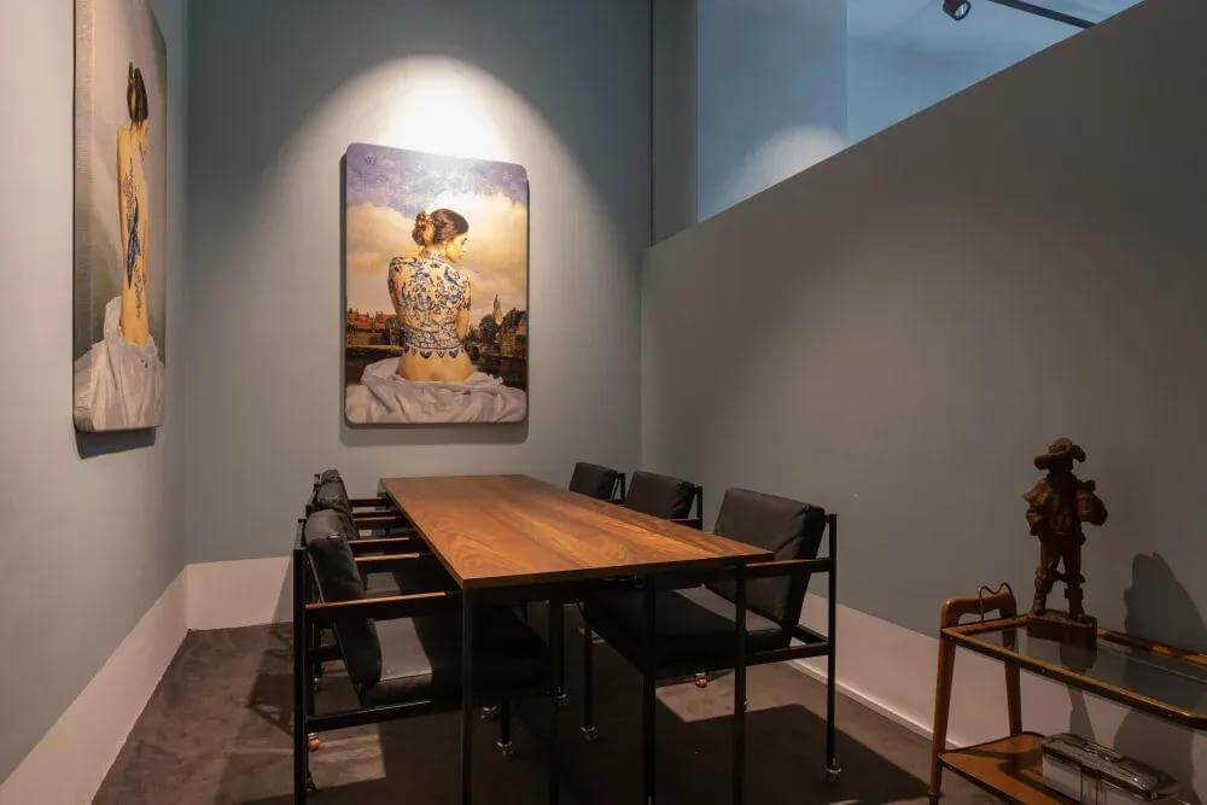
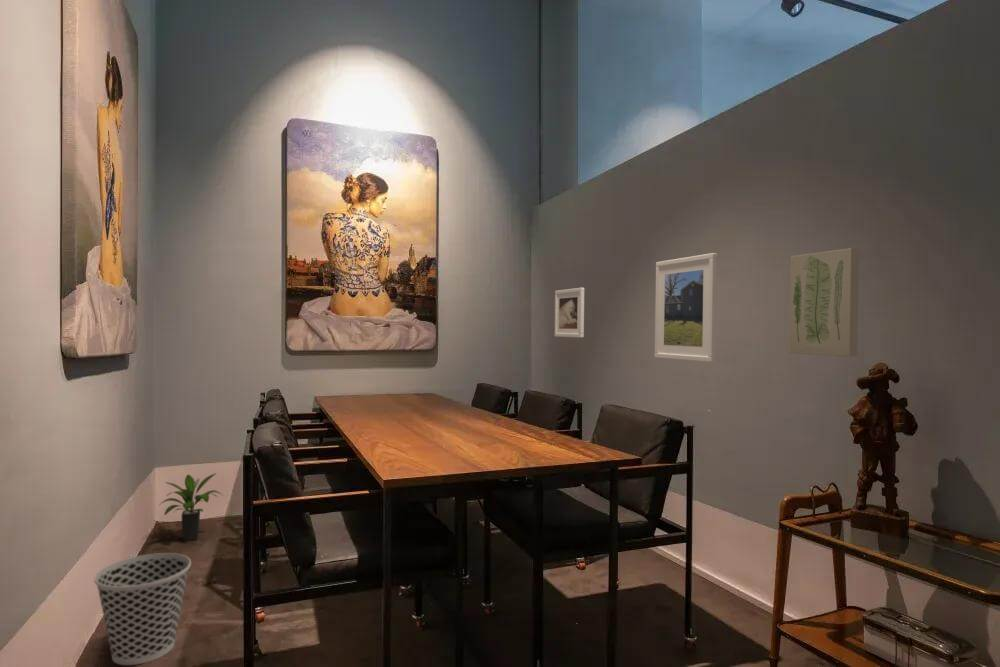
+ wall art (822, 303)
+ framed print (568, 313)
+ potted plant (191, 508)
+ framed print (683, 308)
+ wastebasket (144, 609)
